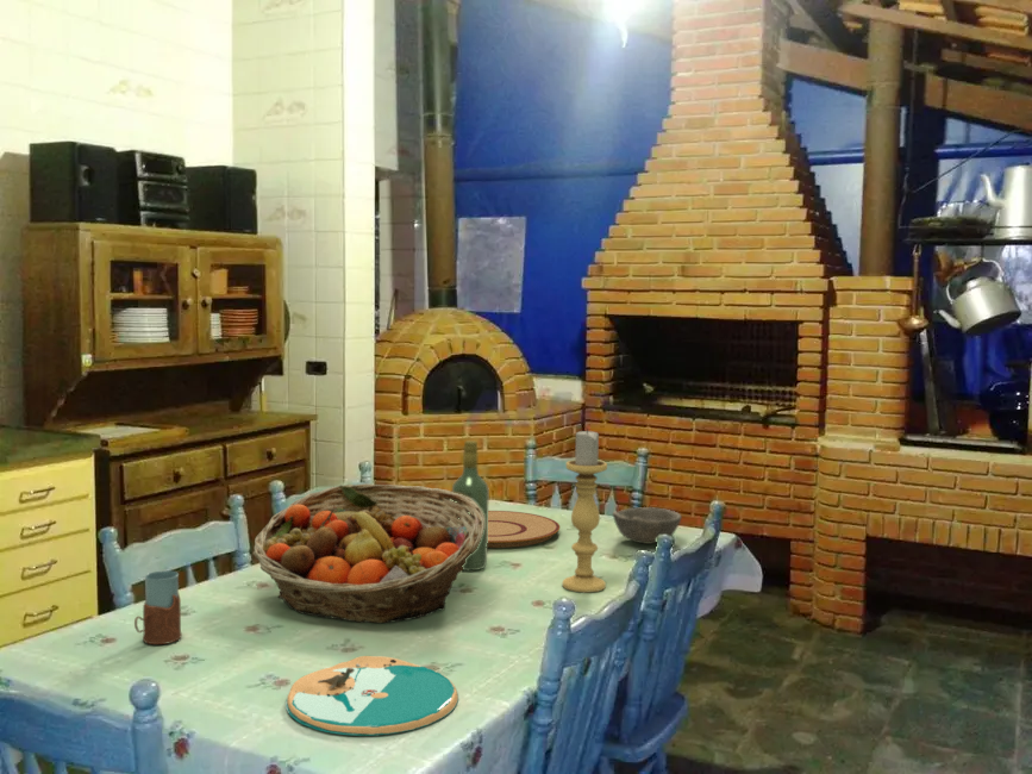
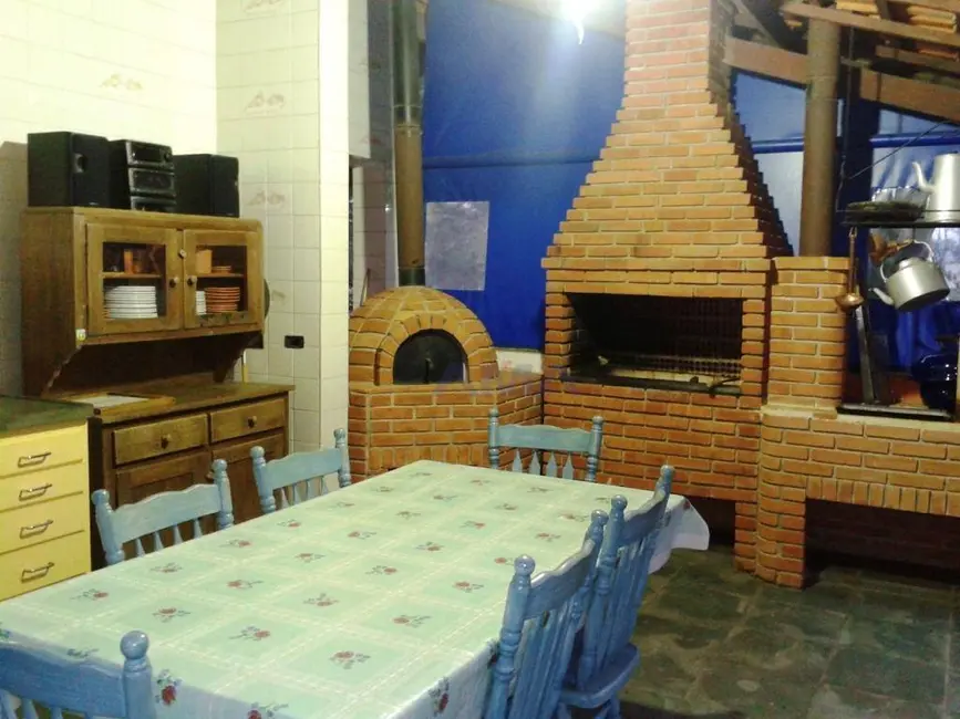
- plate (373, 684)
- drinking glass (156, 608)
- candle holder (586, 507)
- wine bottle (471, 499)
- bowl (645, 526)
- plate (492, 528)
- fruit basket (369, 549)
